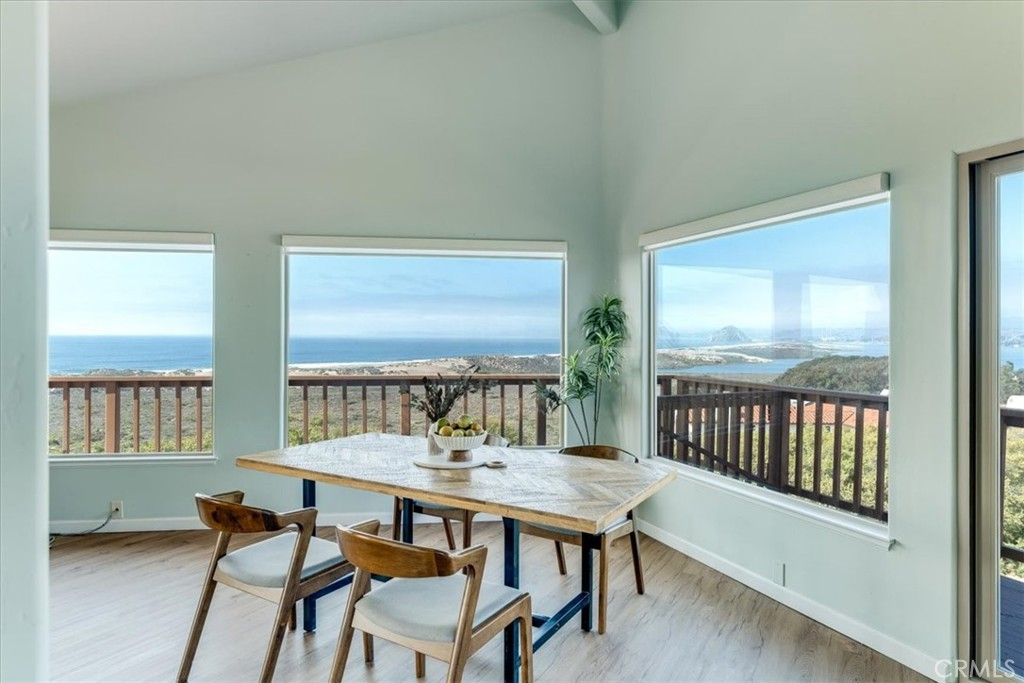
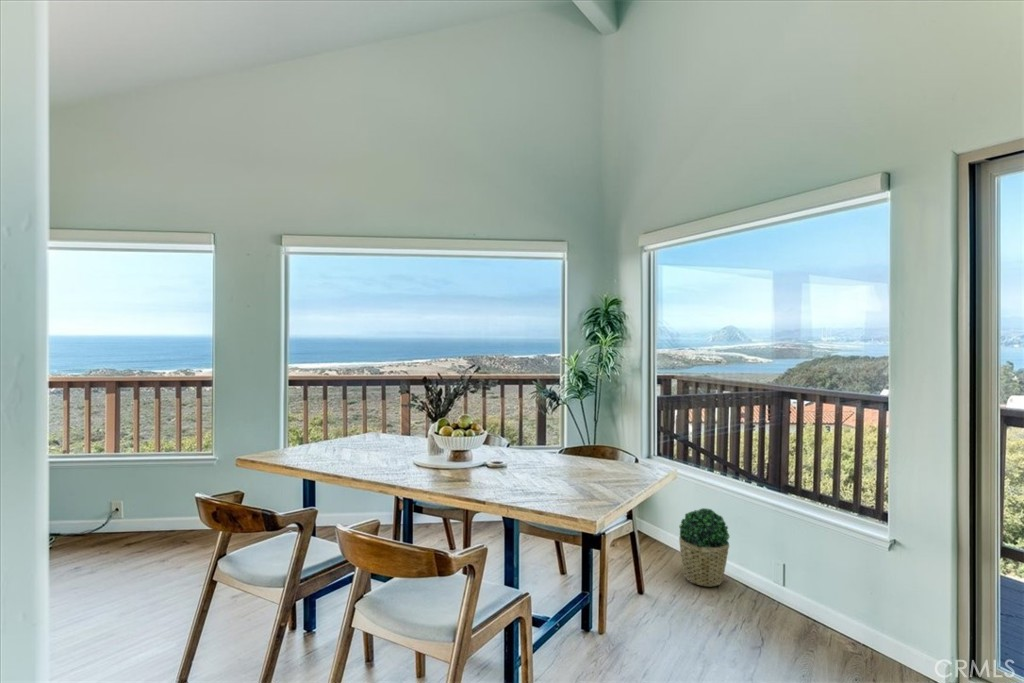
+ potted plant (703, 544)
